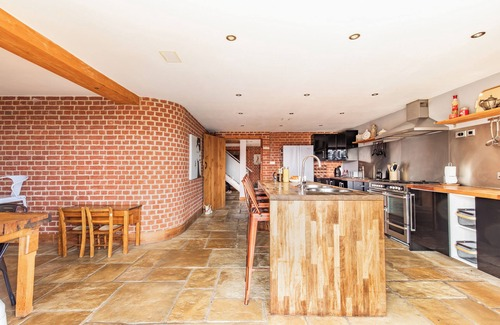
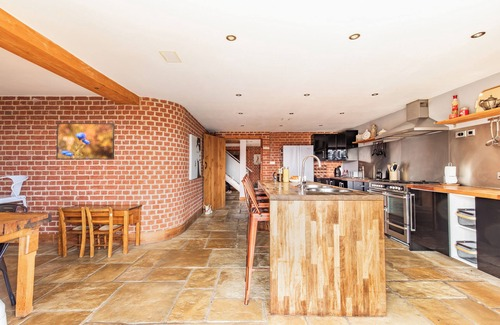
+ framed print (85, 141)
